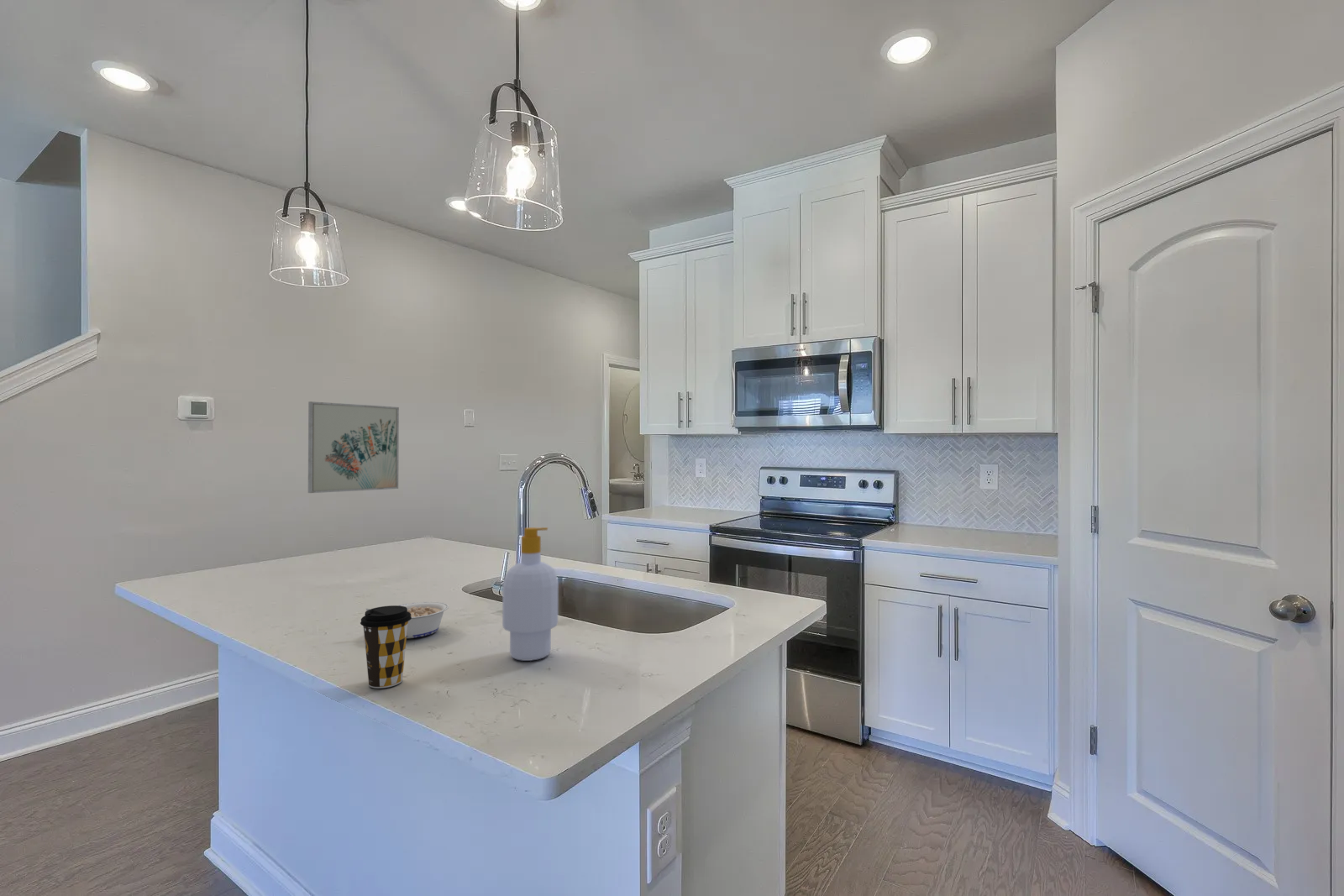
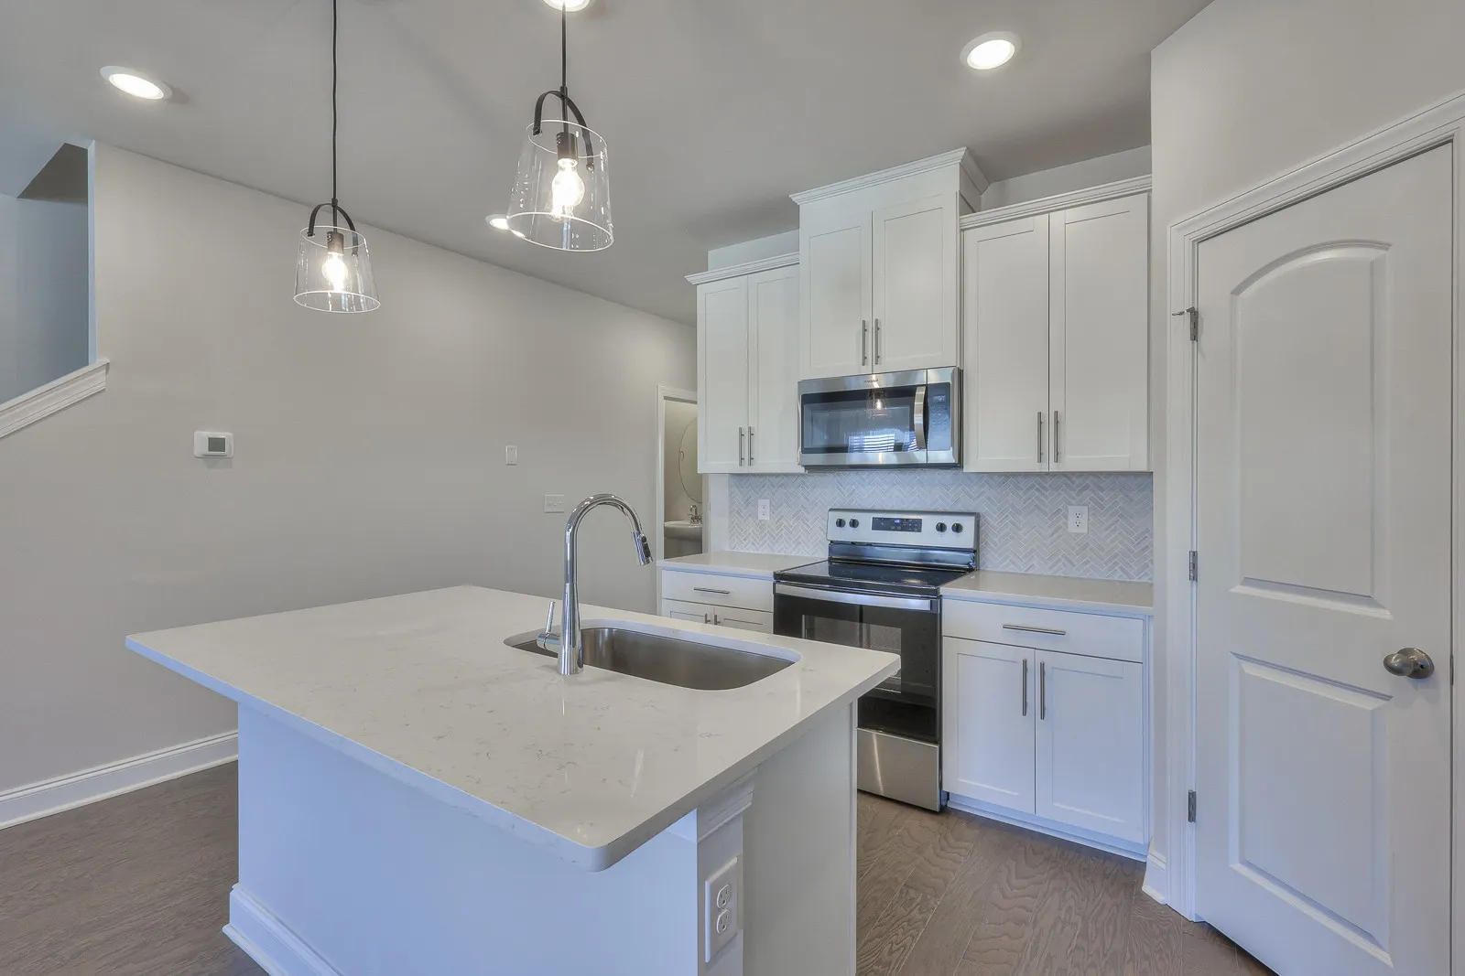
- wall art (355, 448)
- legume (412, 619)
- soap bottle (530, 591)
- coffee cup (386, 646)
